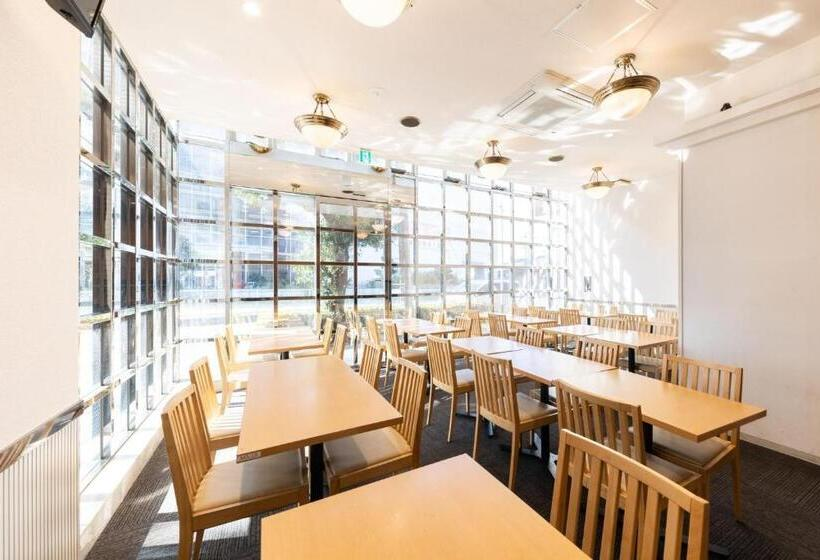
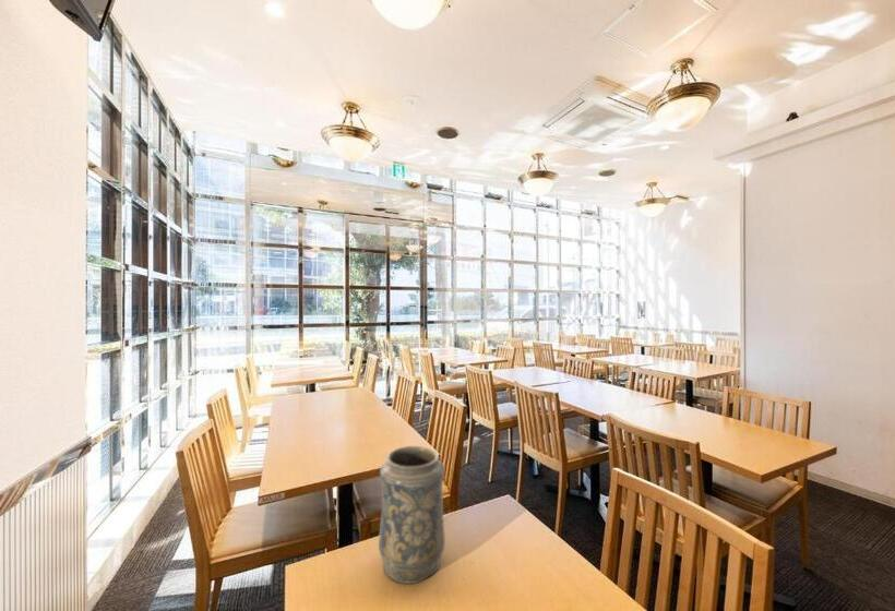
+ decorative vase (411, 508)
